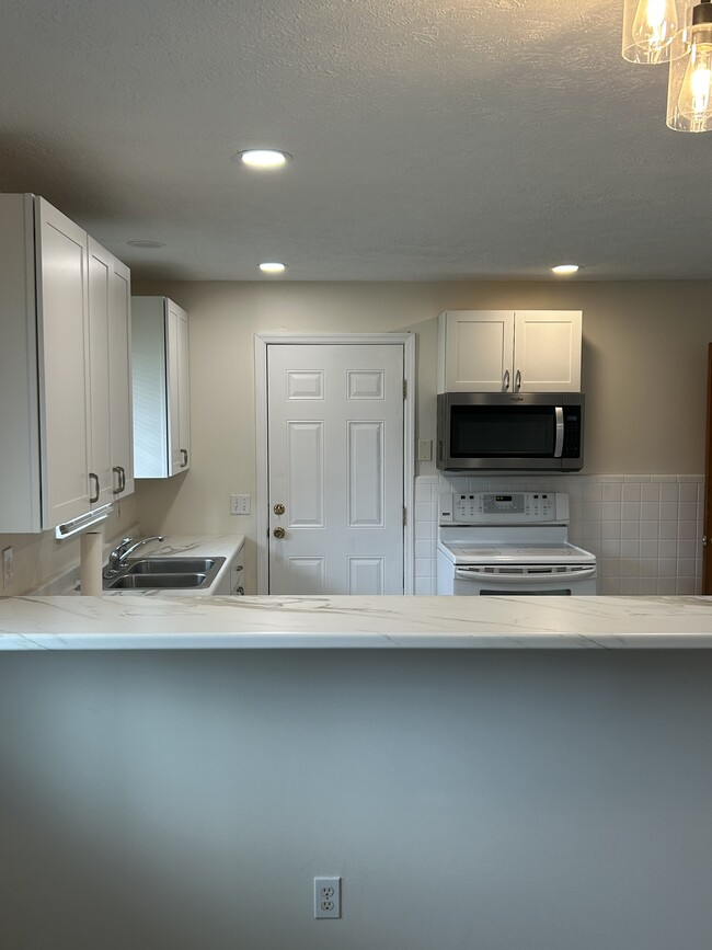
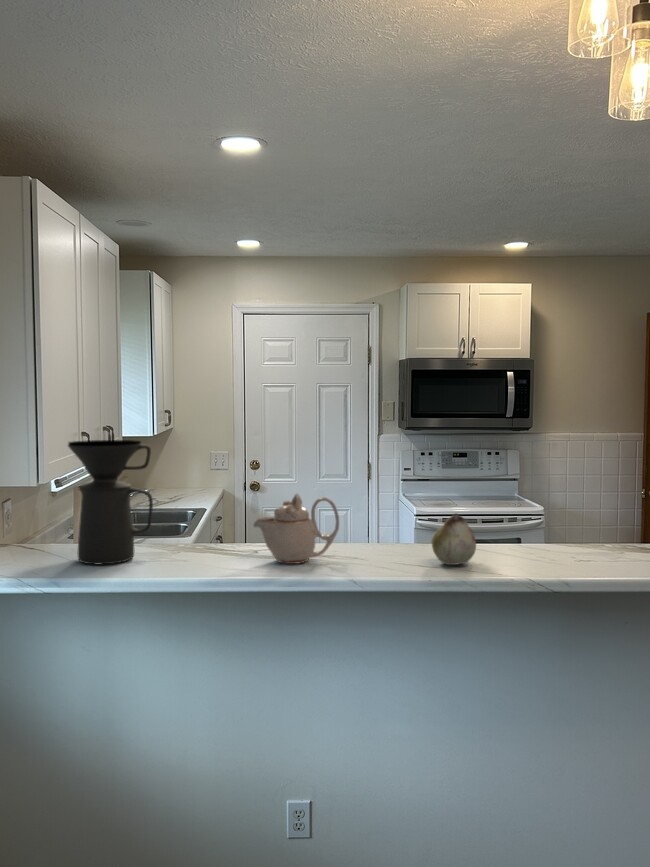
+ teapot (296, 527)
+ coffee maker (105, 500)
+ fruit (452, 537)
